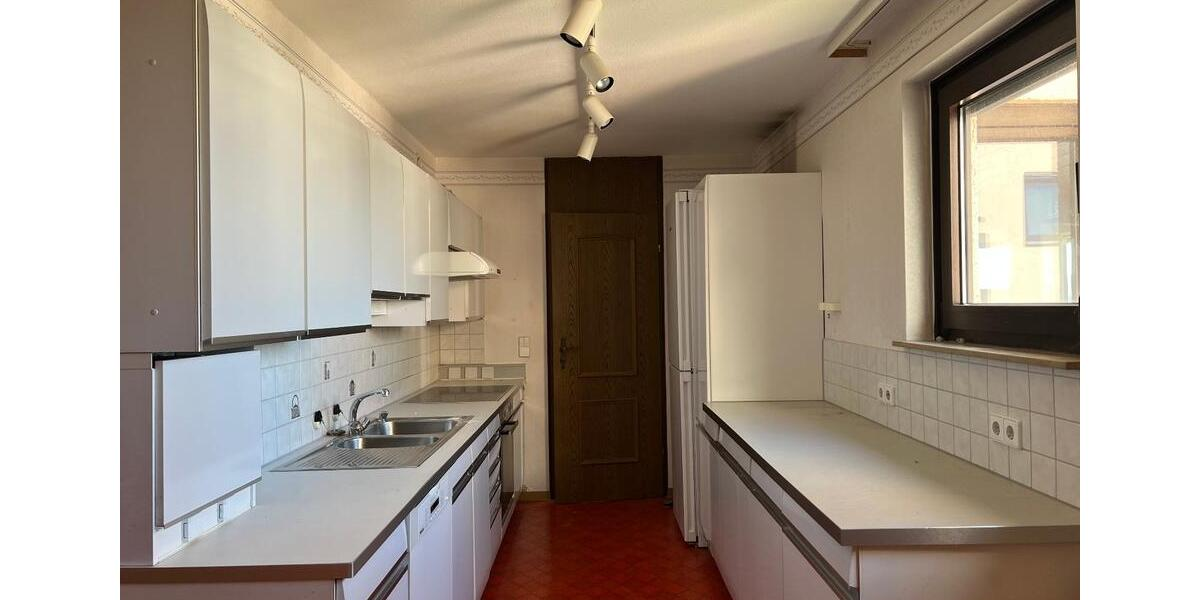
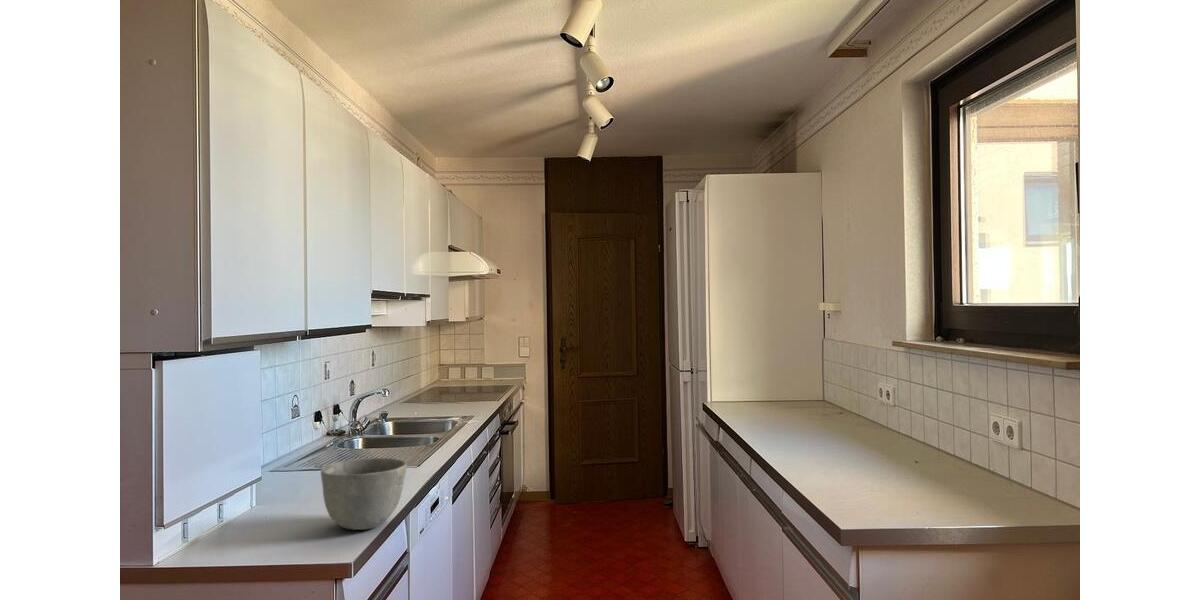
+ bowl (365, 494)
